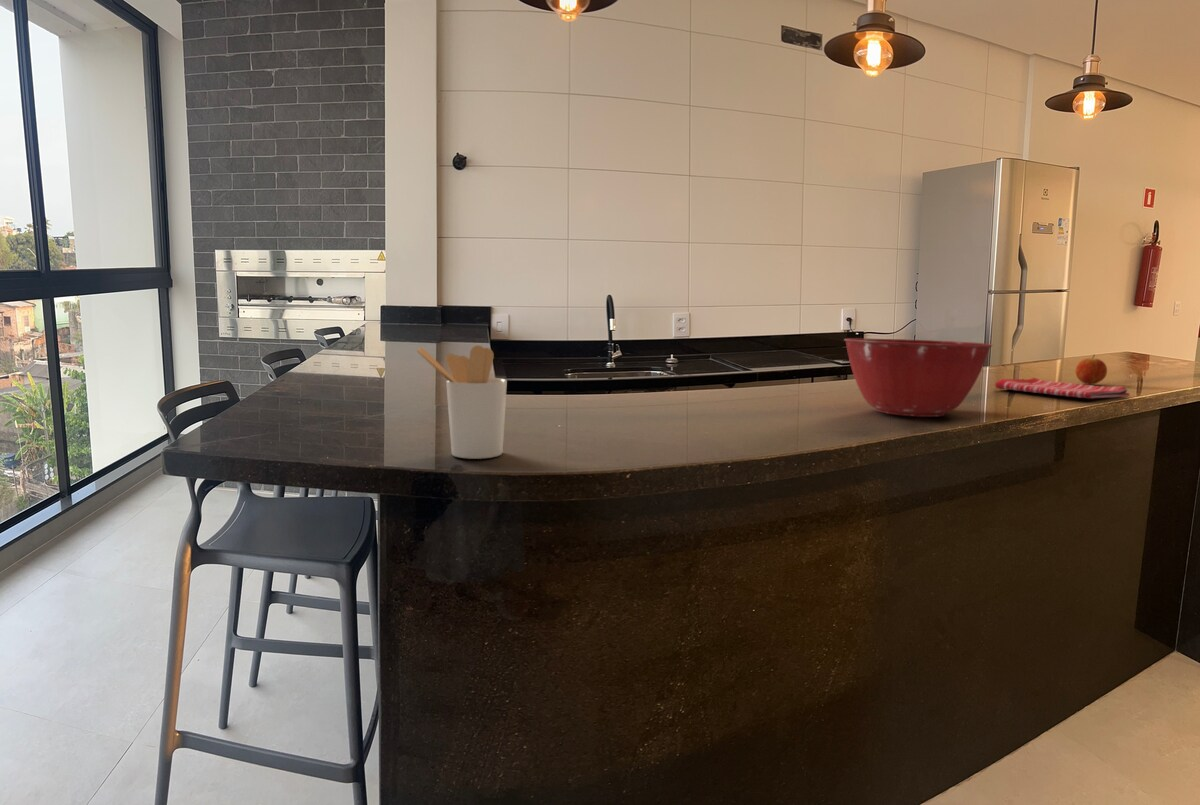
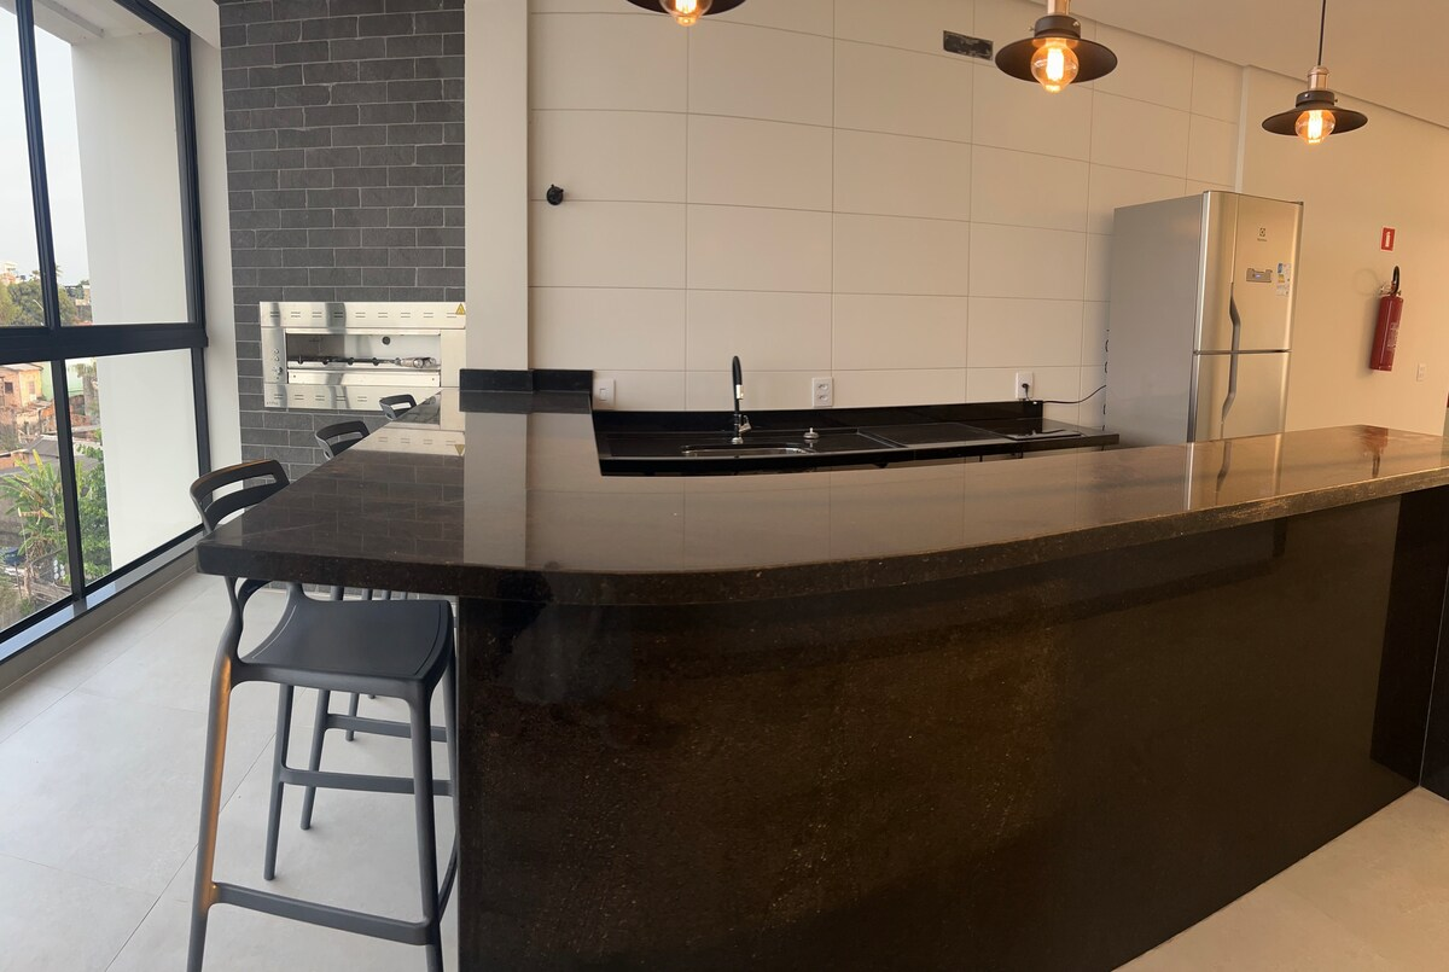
- mixing bowl (913, 376)
- dish towel (1059, 387)
- utensil holder (460, 399)
- fruit (1091, 369)
